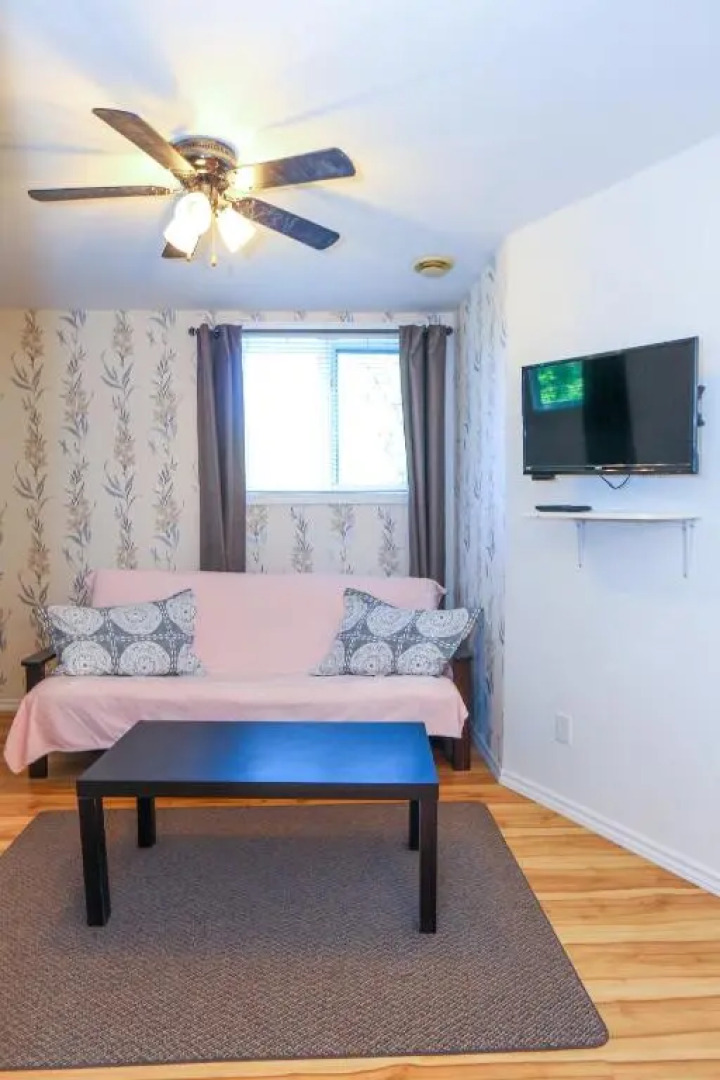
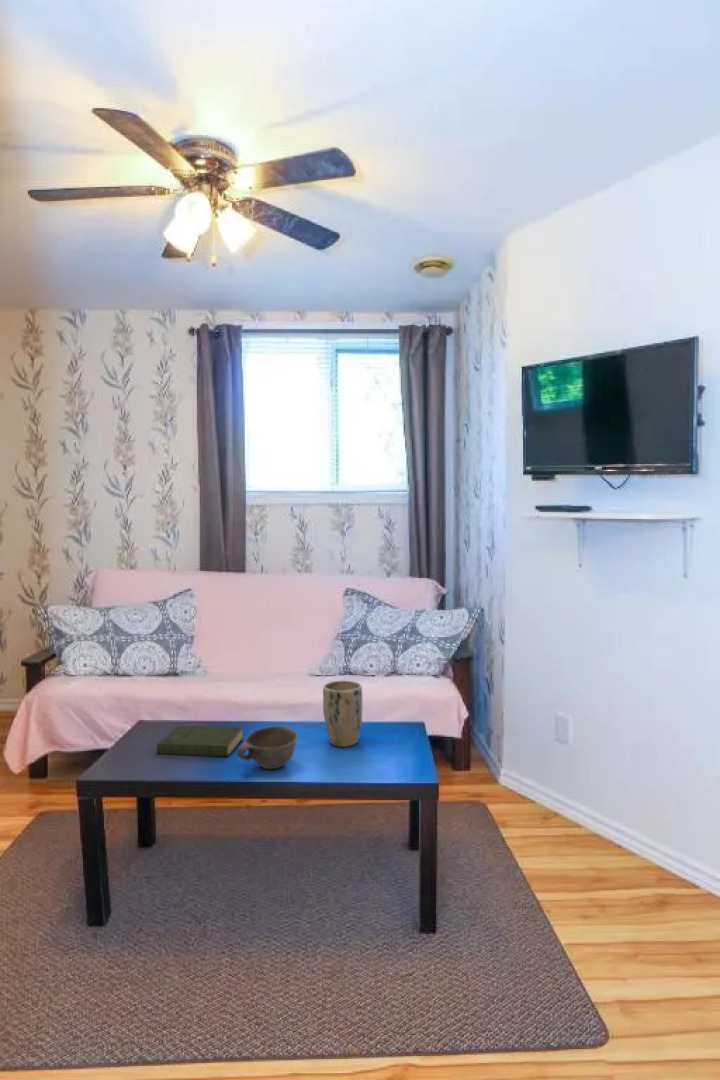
+ bowl (268, 751)
+ plant pot (342, 713)
+ book (201, 740)
